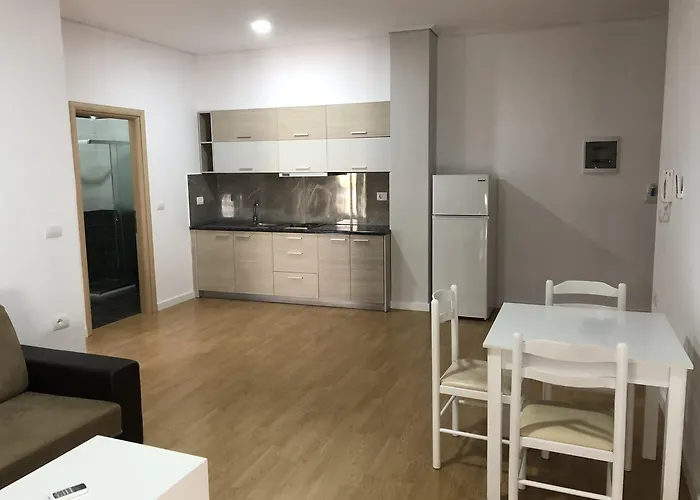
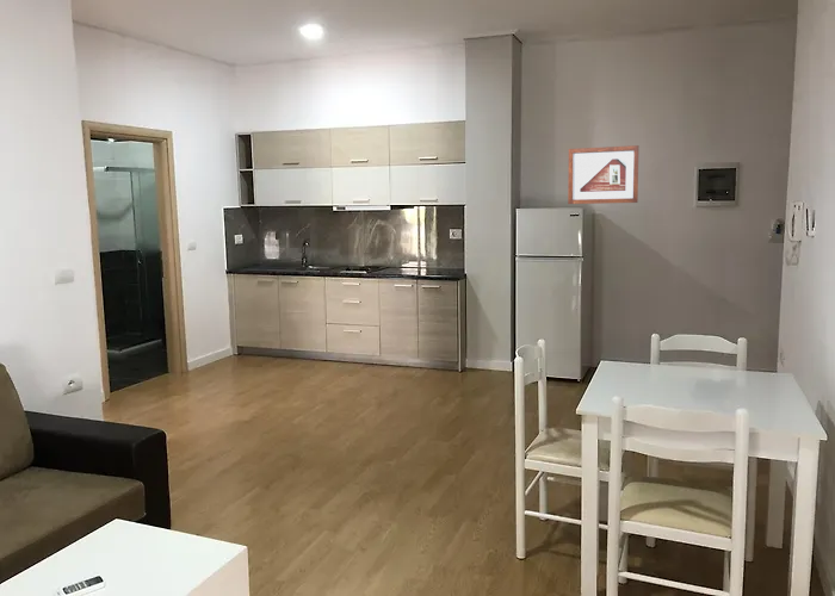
+ picture frame (602, 175)
